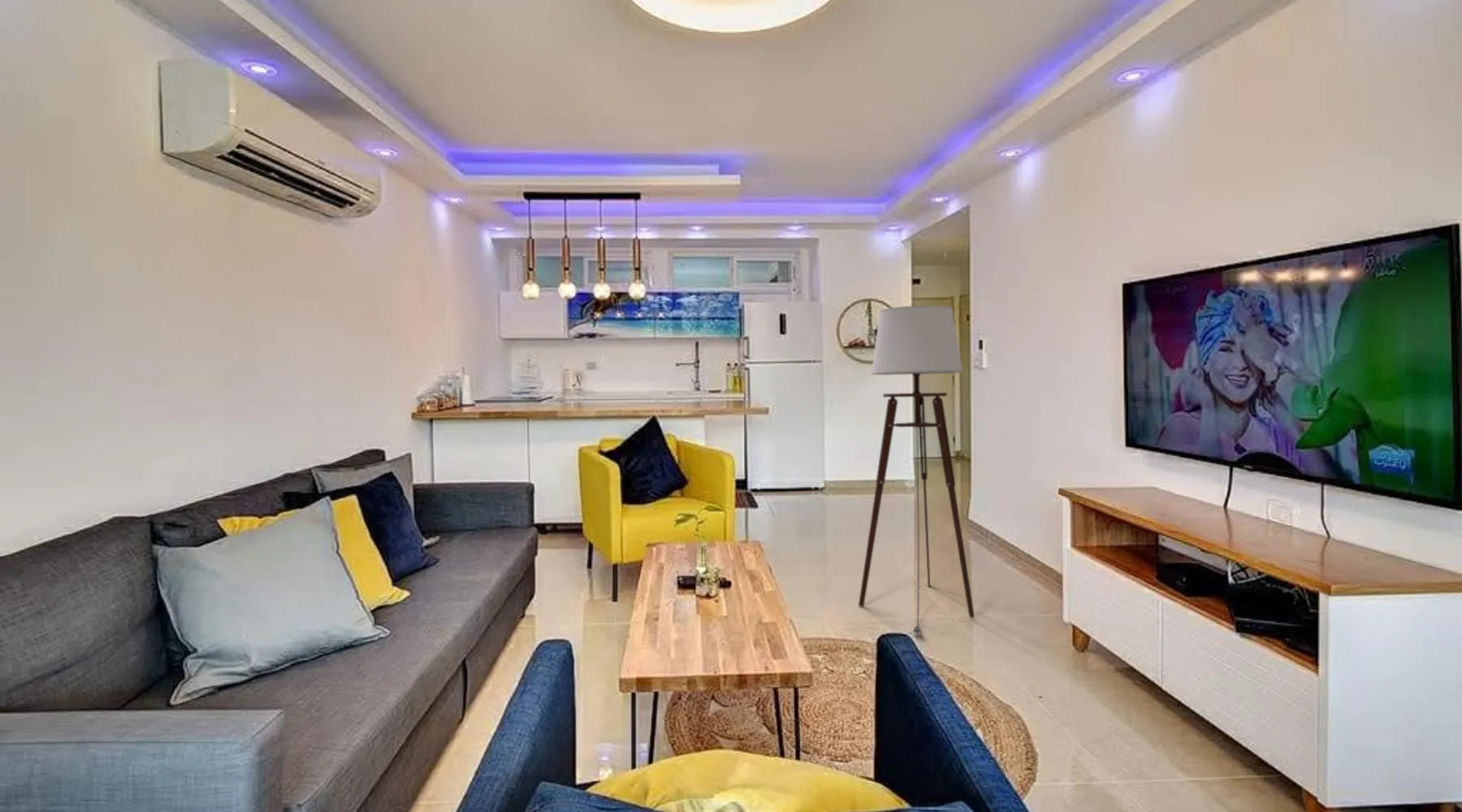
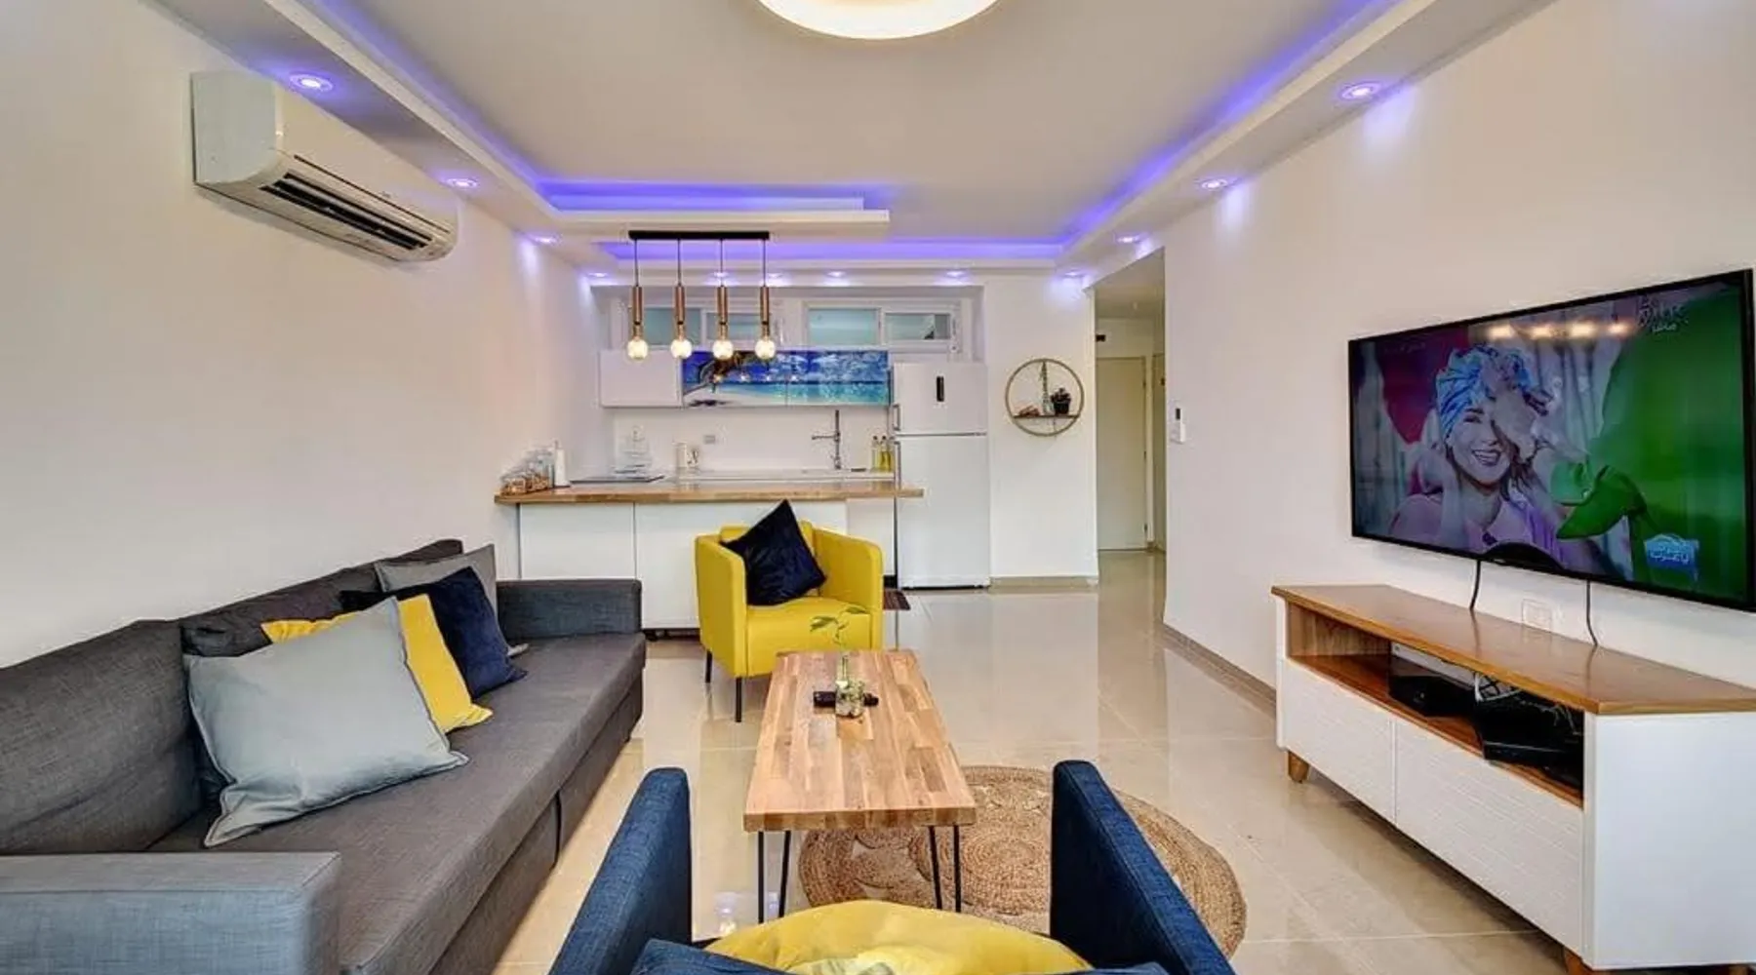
- floor lamp (917, 459)
